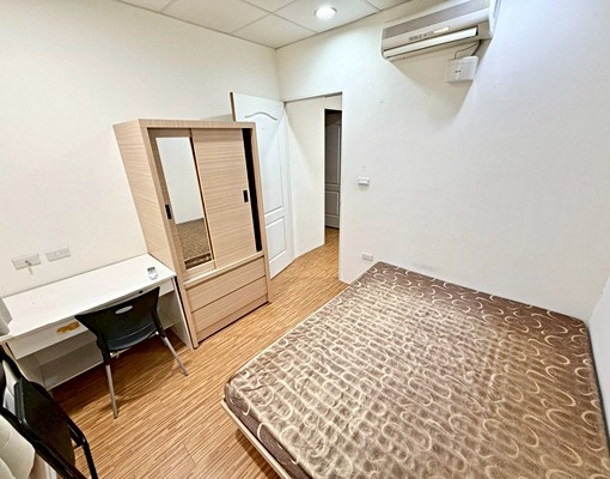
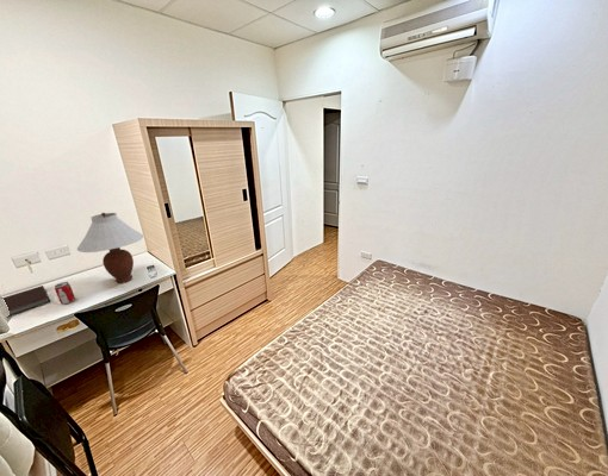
+ beverage can (64, 293)
+ table lamp (113, 248)
+ notebook (24, 300)
